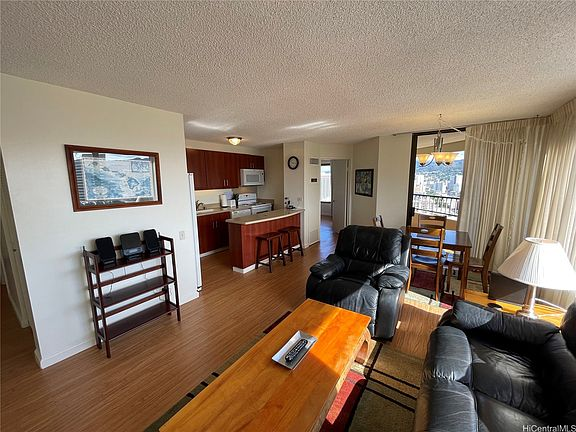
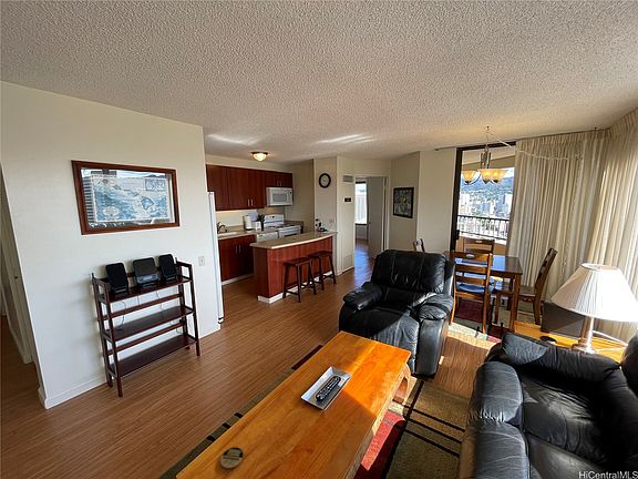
+ coaster (231, 457)
